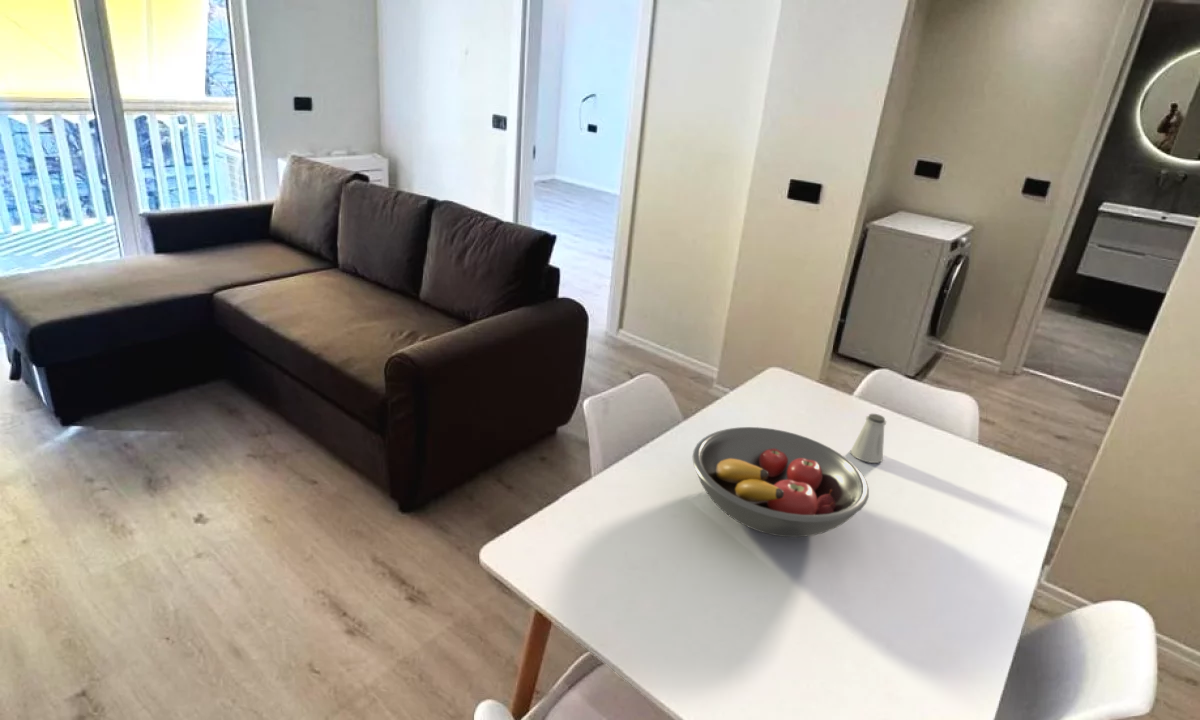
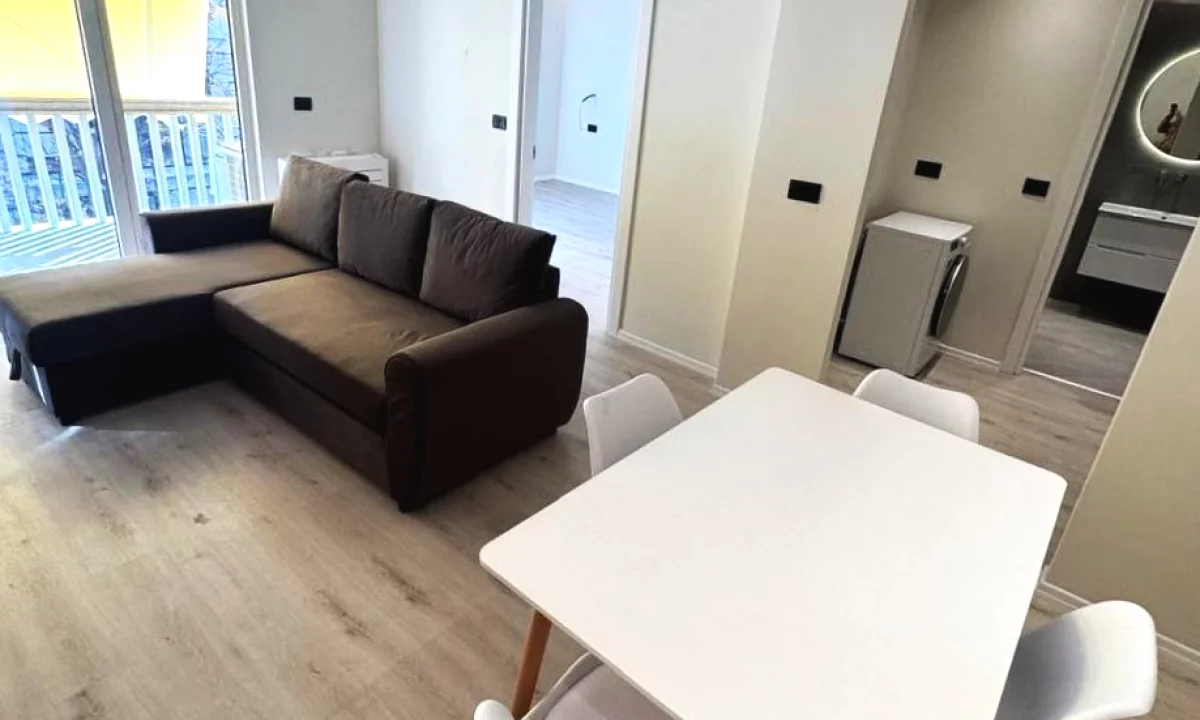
- fruit bowl (775, 482)
- saltshaker (871, 436)
